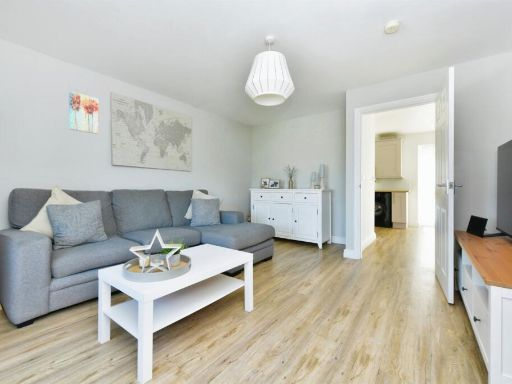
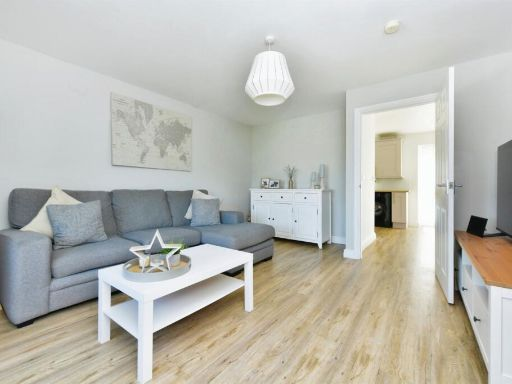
- wall art (84, 113)
